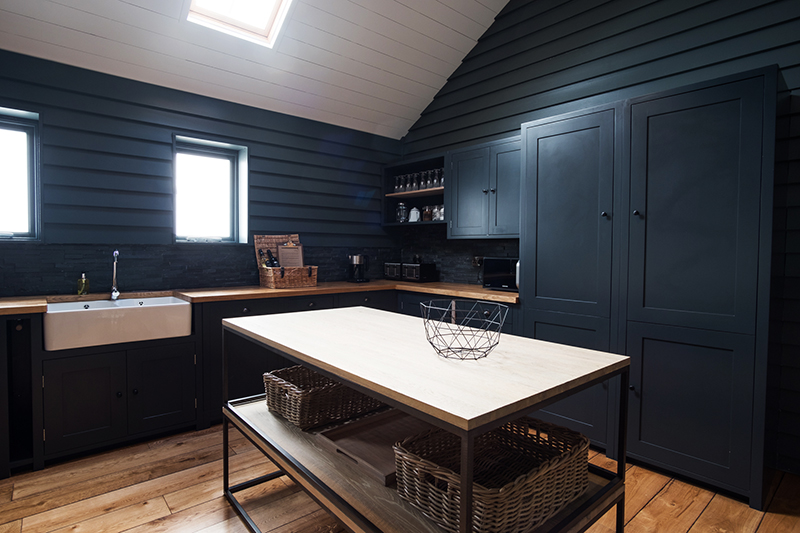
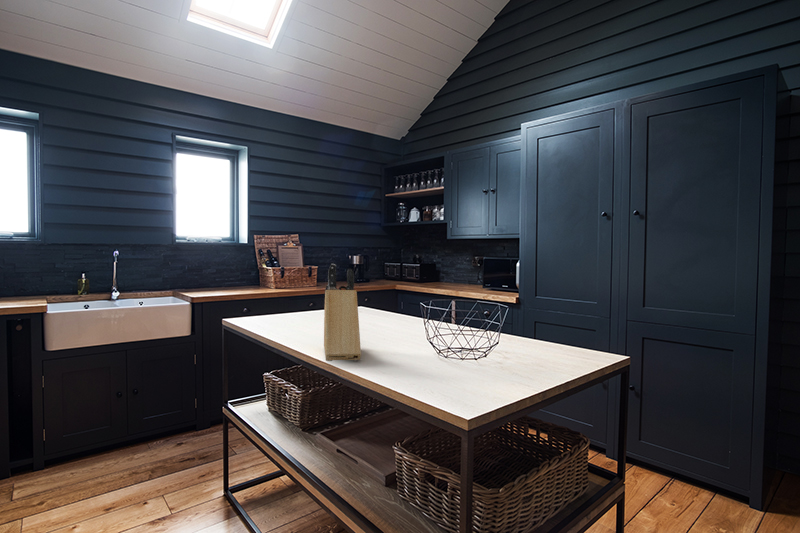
+ knife block (340, 308)
